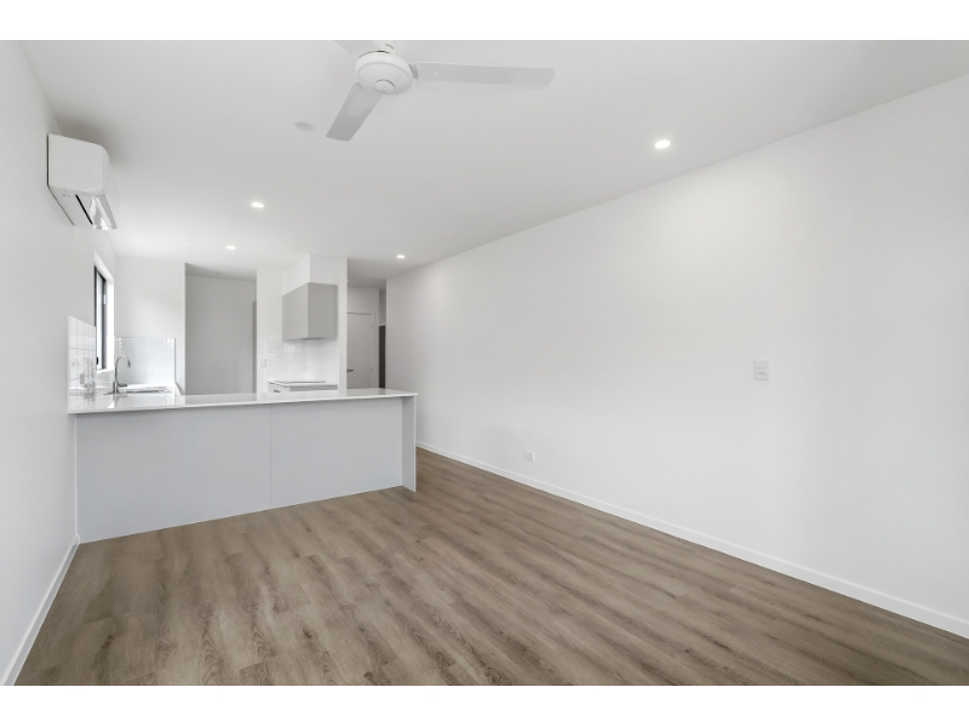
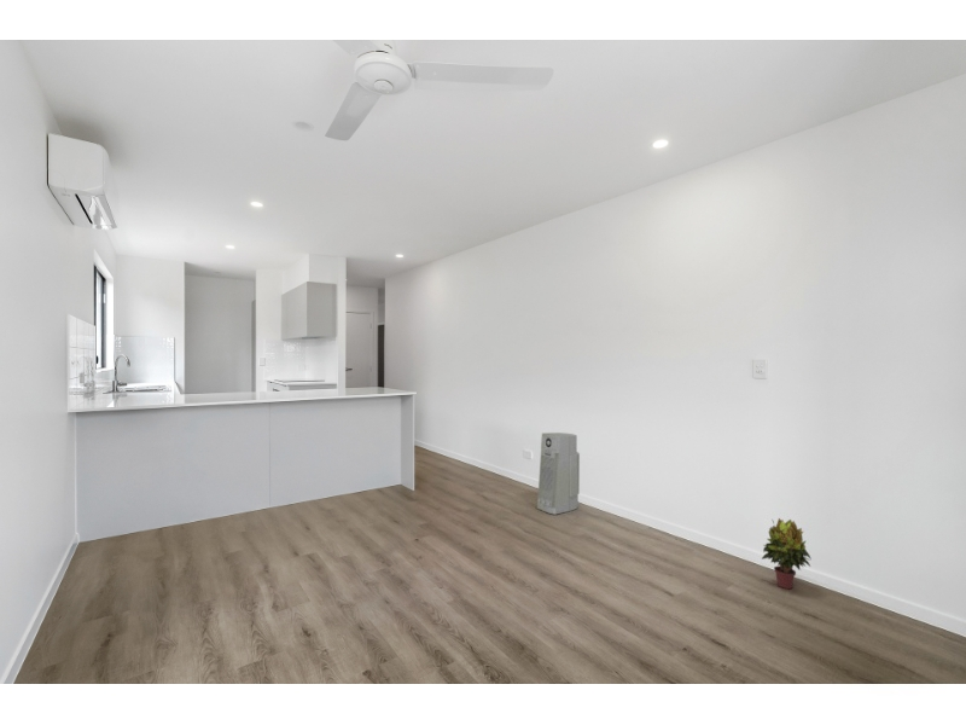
+ potted plant (786, 552)
+ air purifier (559, 470)
